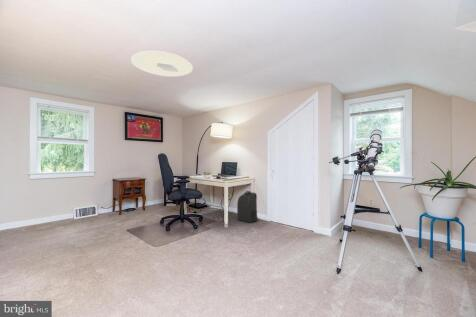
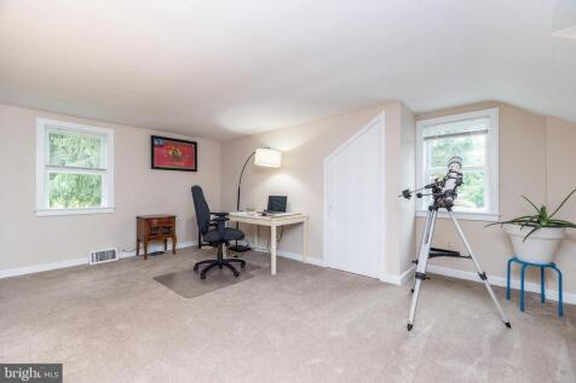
- ceiling light (163, 62)
- backpack (248, 205)
